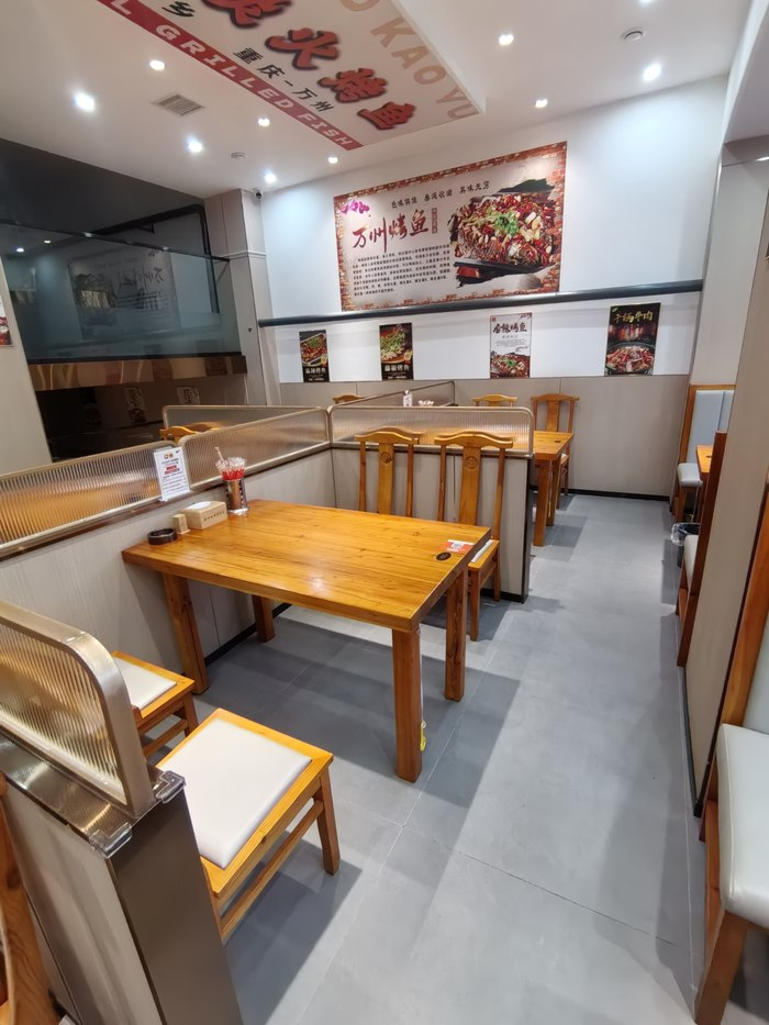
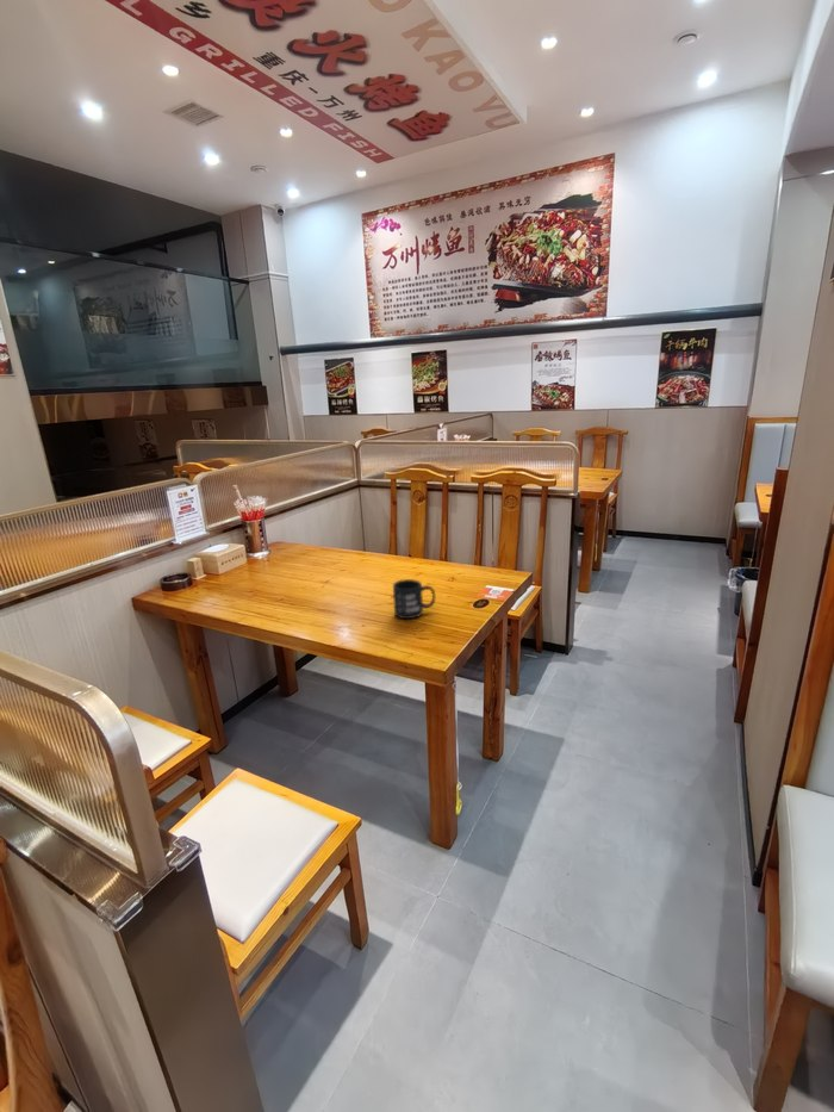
+ mug (415, 597)
